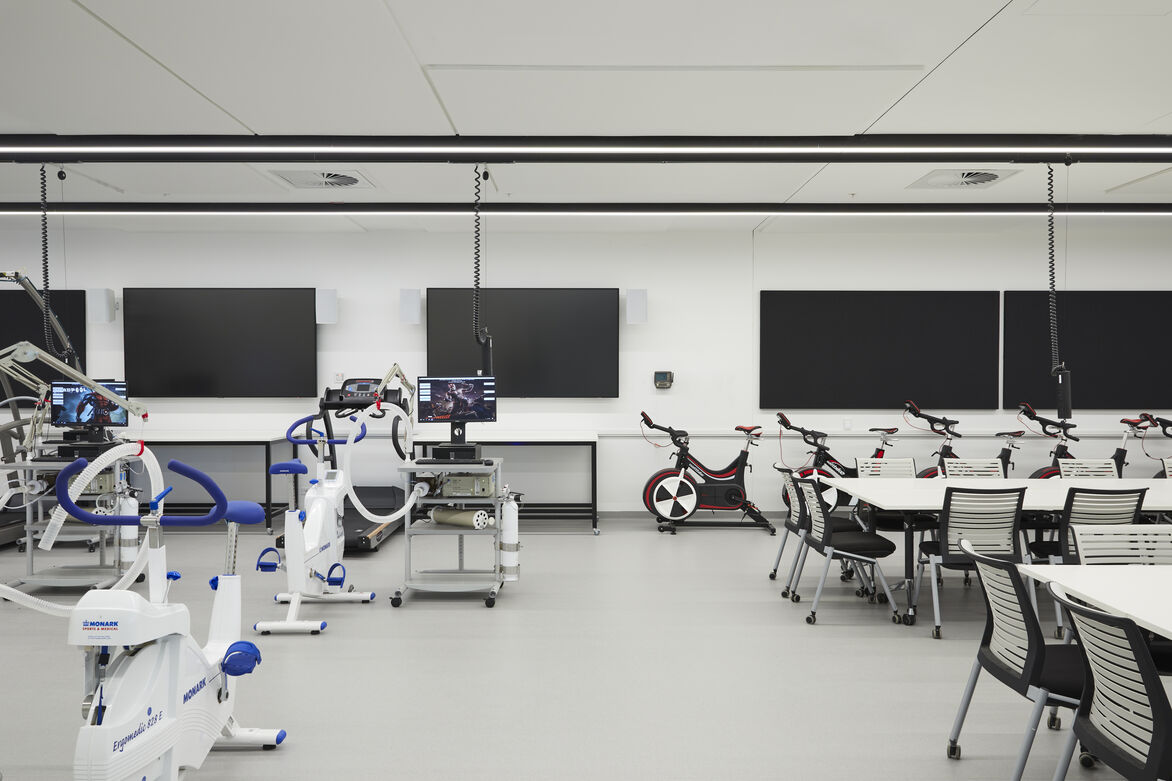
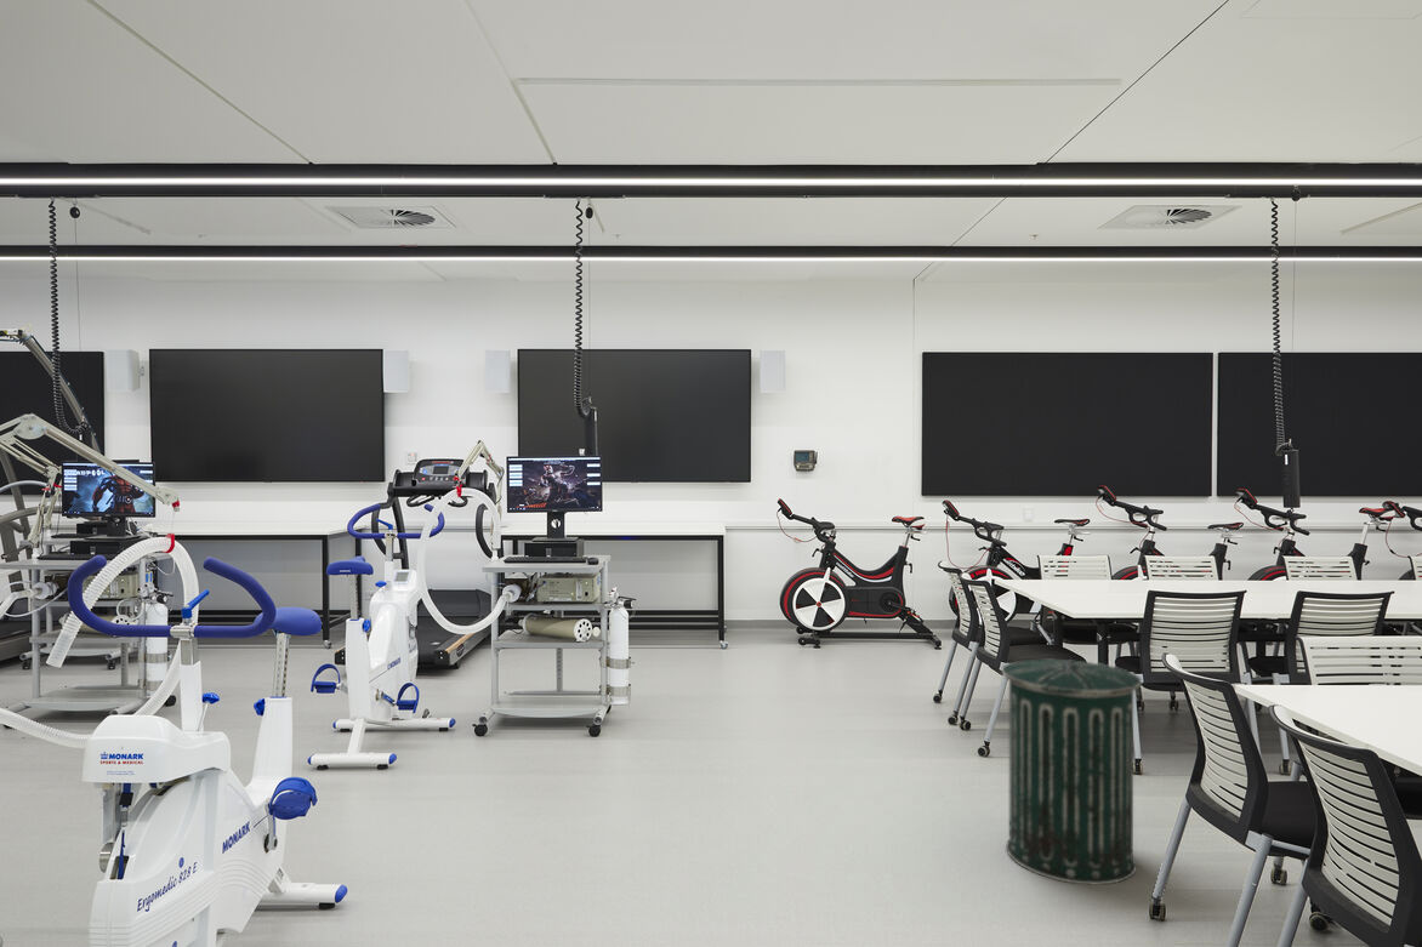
+ trash can (1069, 758)
